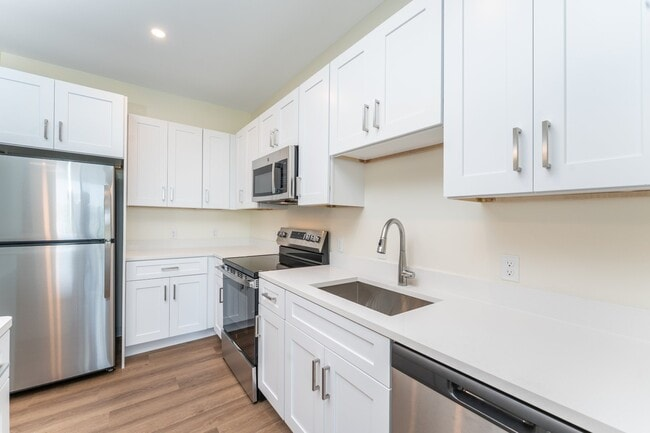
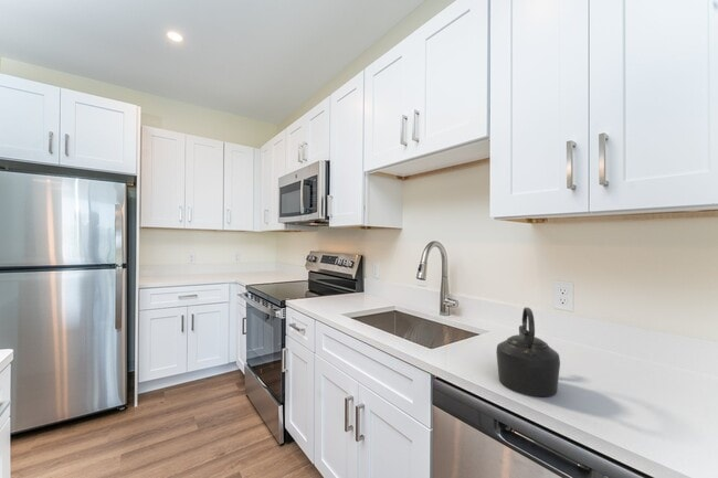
+ kettle (525, 341)
